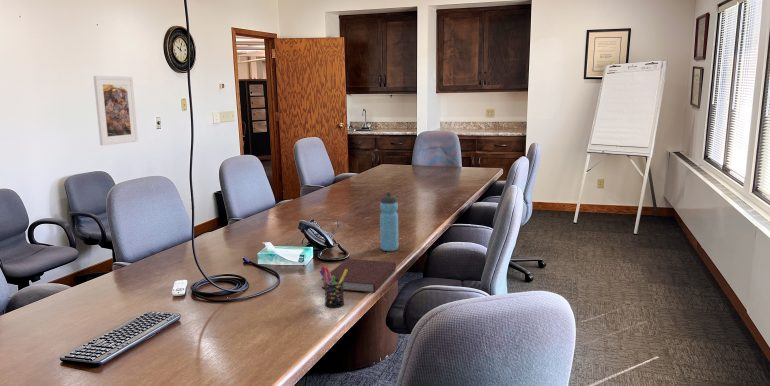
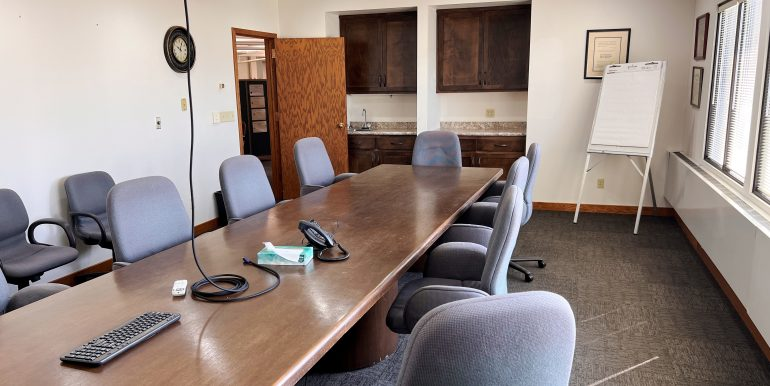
- water bottle (389, 221)
- notebook (360, 274)
- pen holder (332, 285)
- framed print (116, 110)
